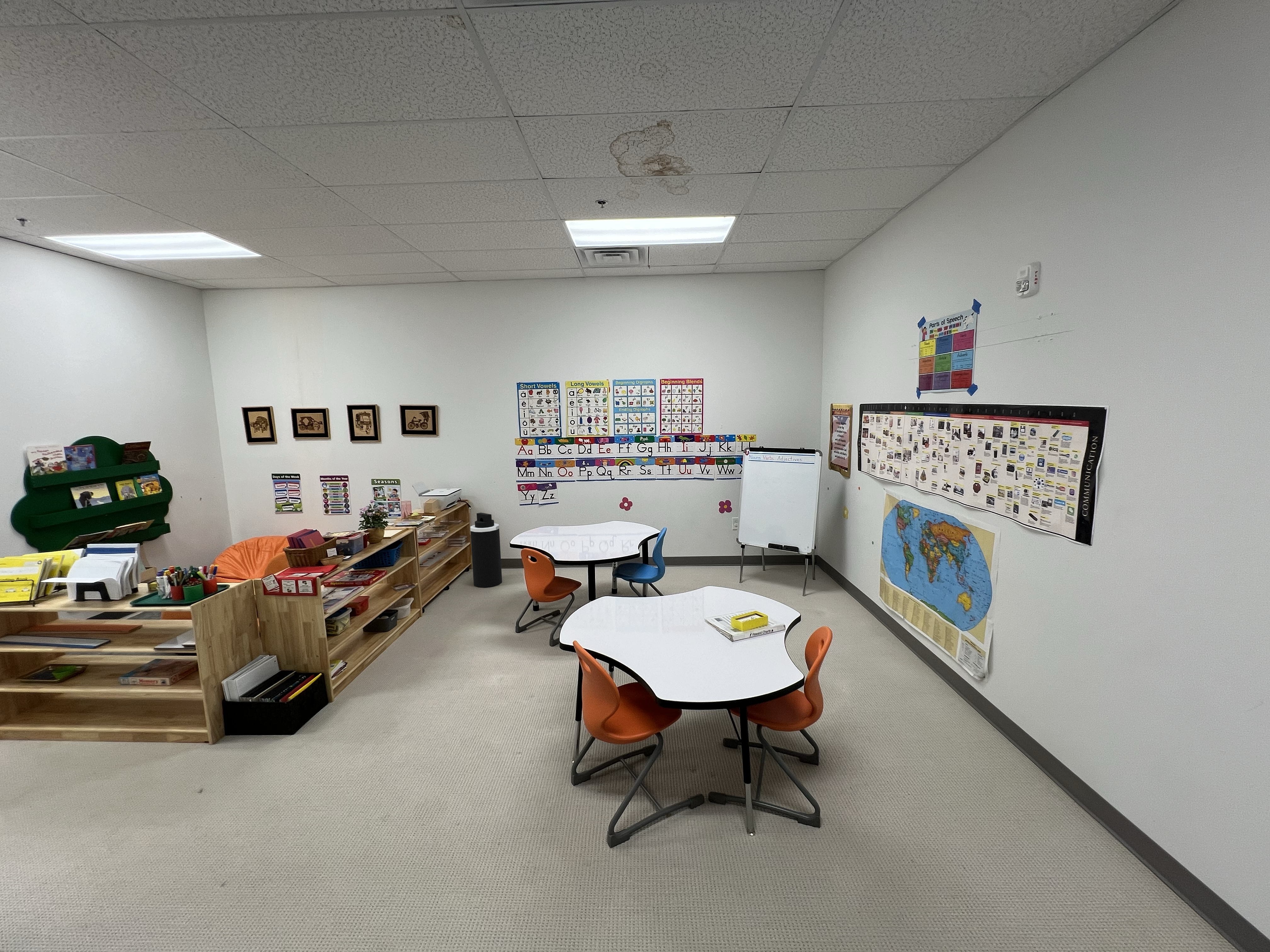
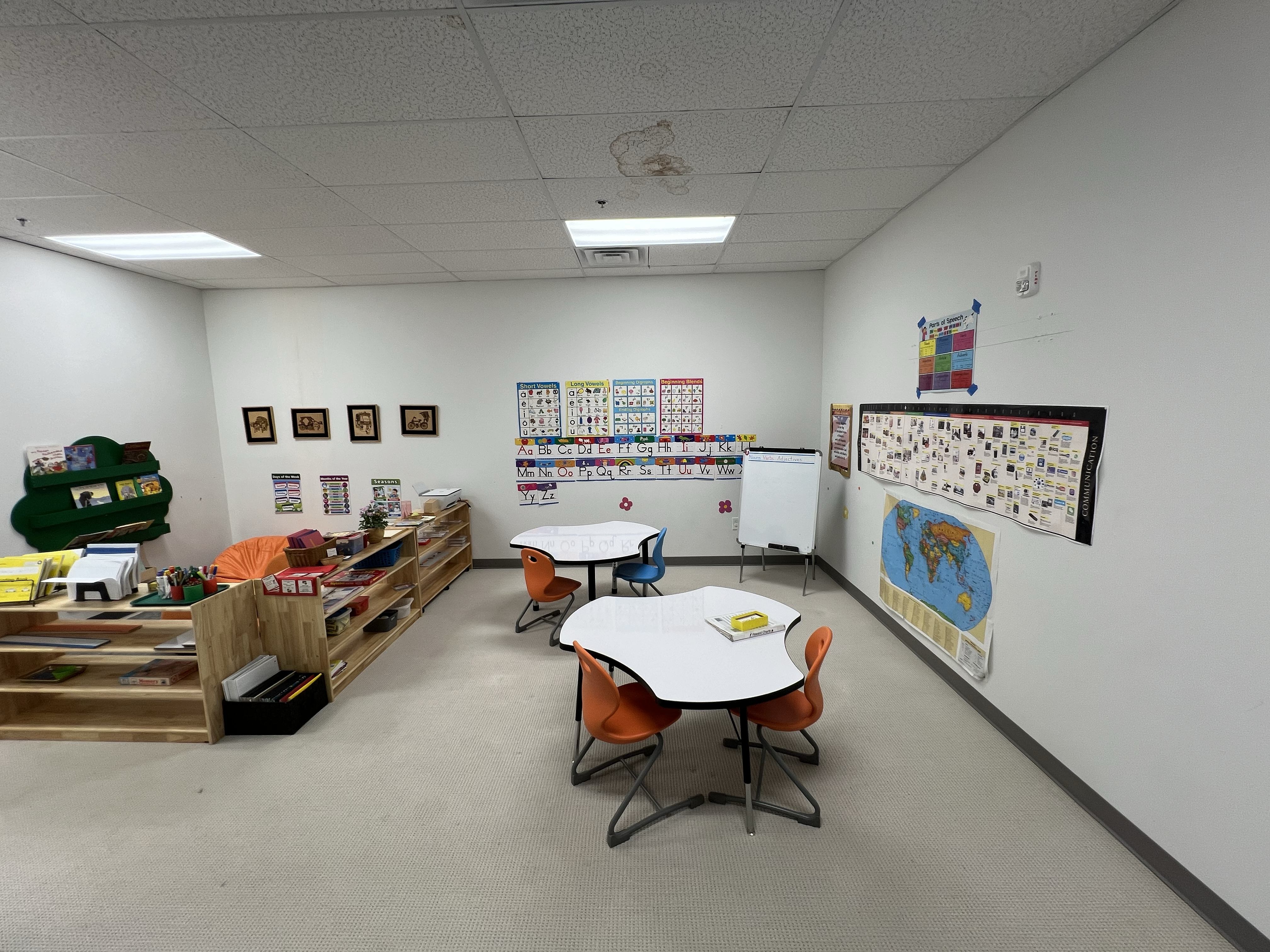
- trash can (486, 548)
